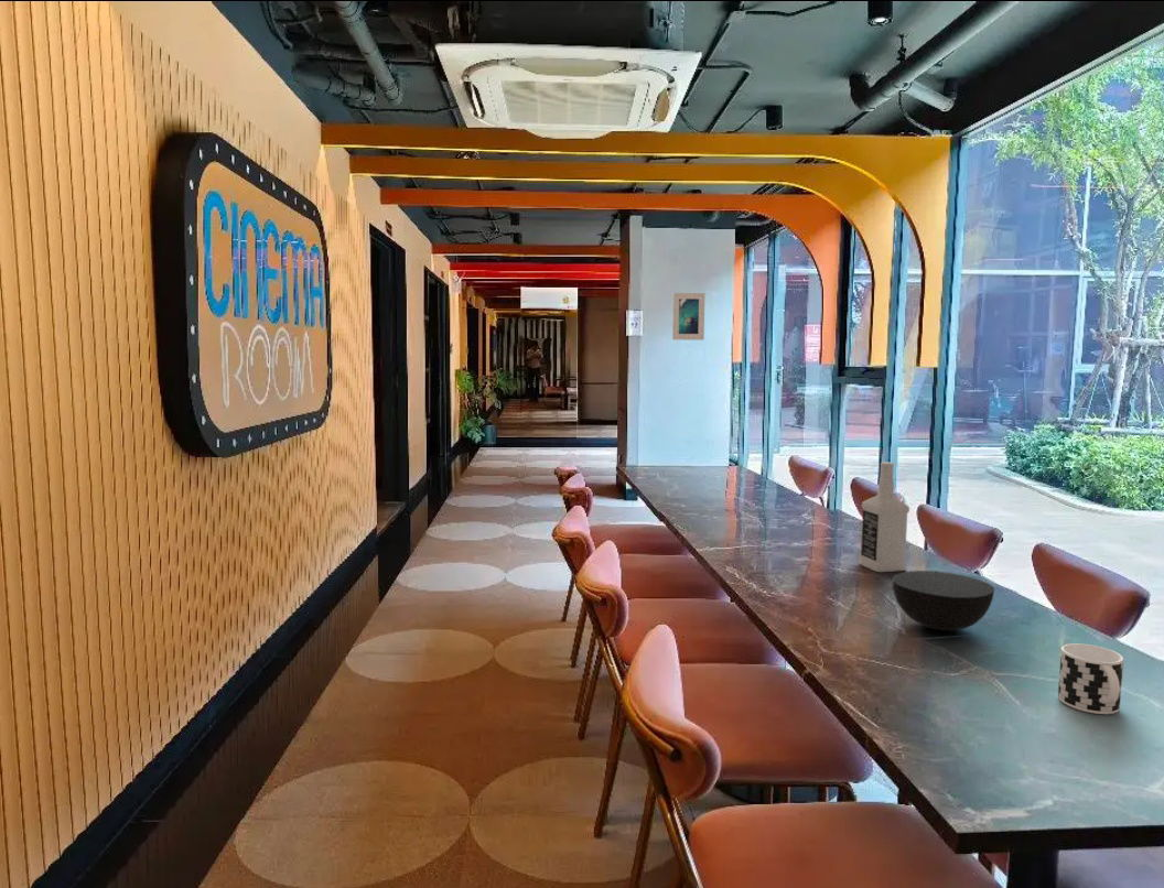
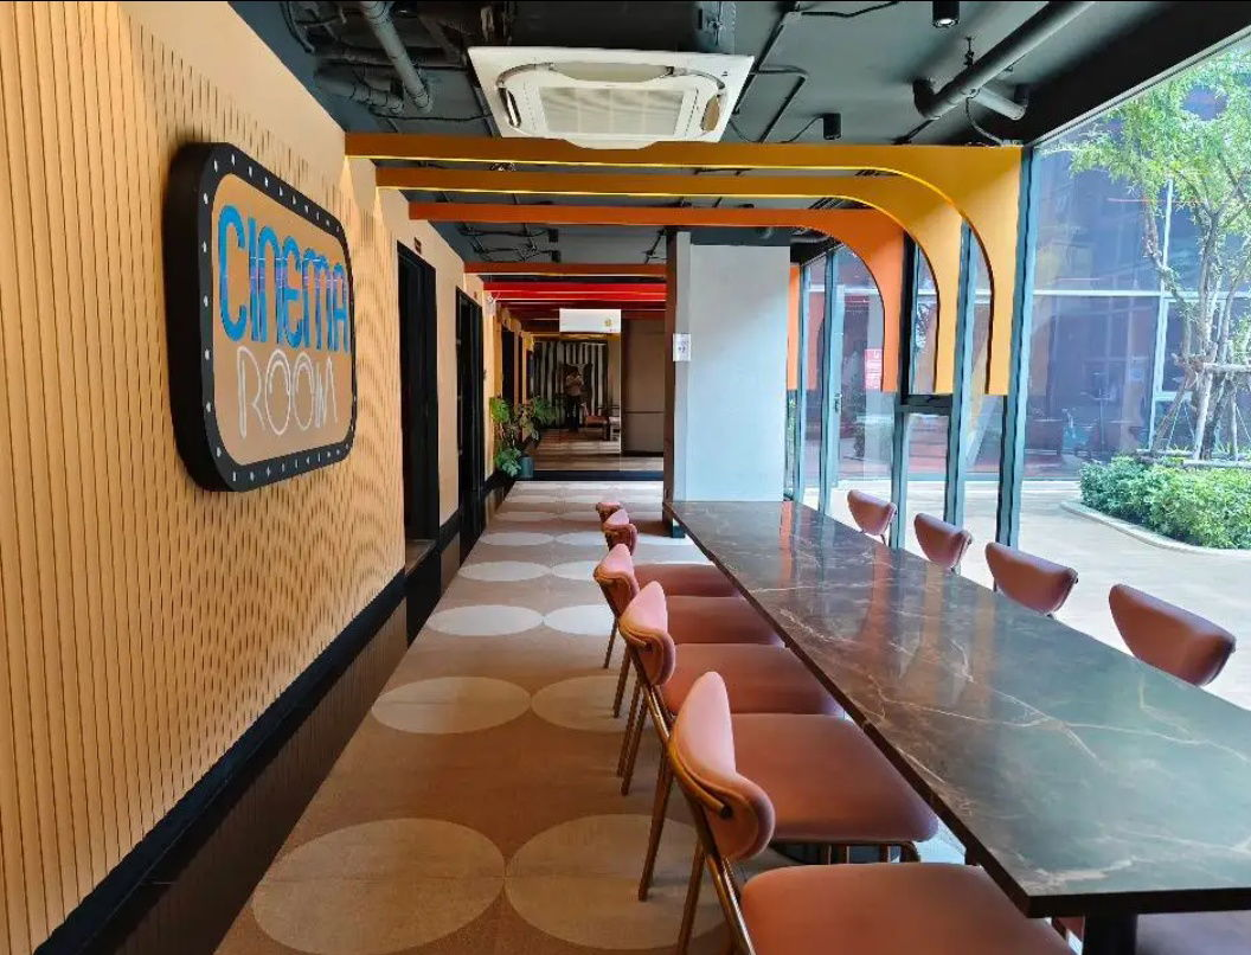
- bowl (940, 605)
- vodka (884, 515)
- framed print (688, 316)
- cup (1095, 681)
